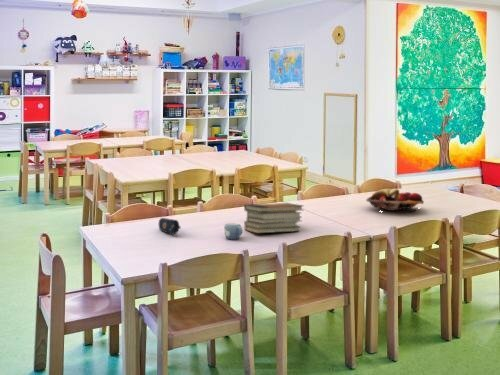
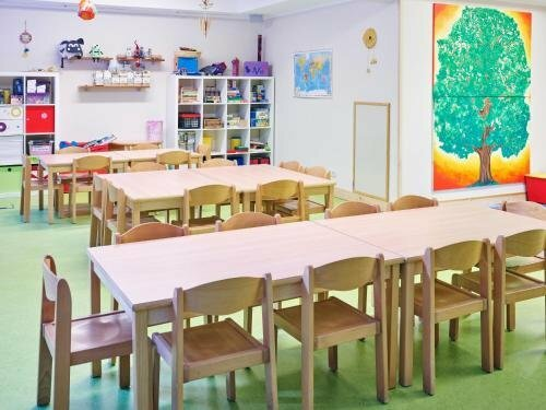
- fruit basket (394, 199)
- pencil case (168, 225)
- mug (234, 231)
- book stack (273, 217)
